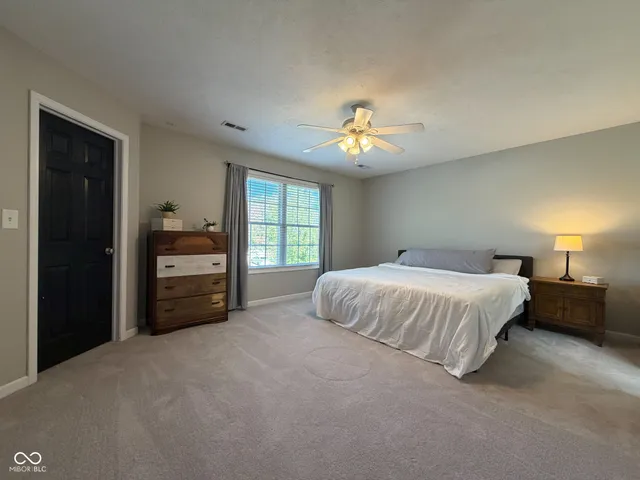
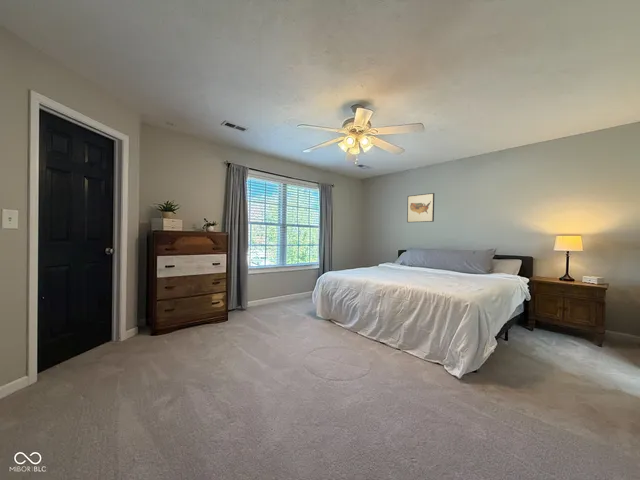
+ wall art (420, 208)
